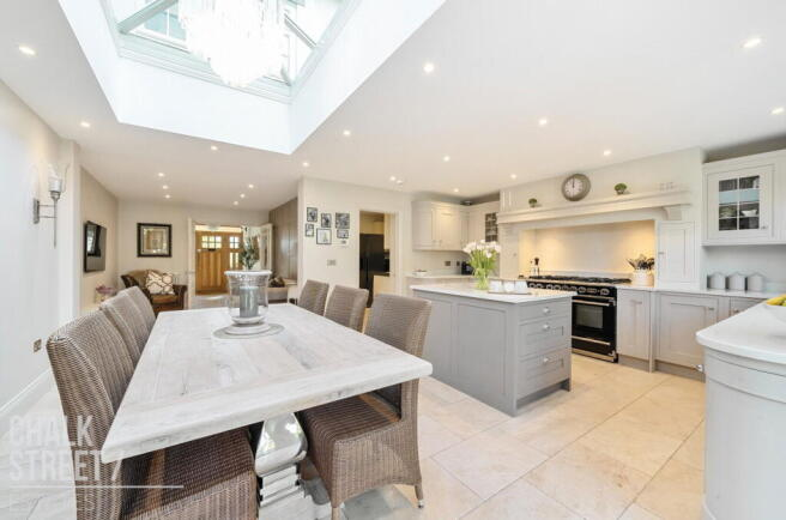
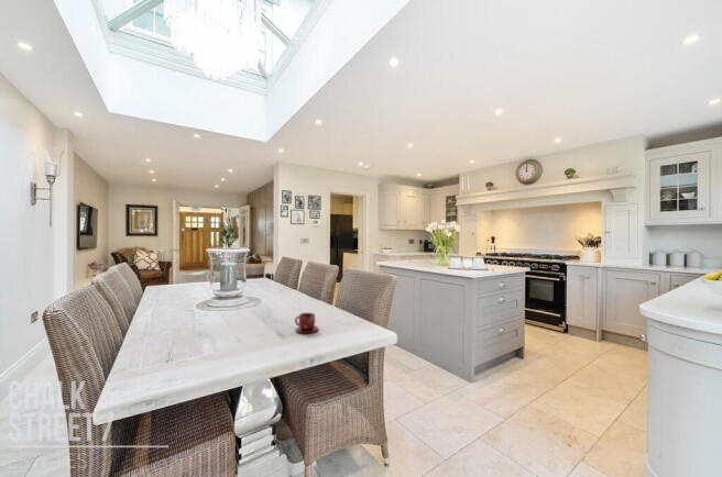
+ teacup (306, 322)
